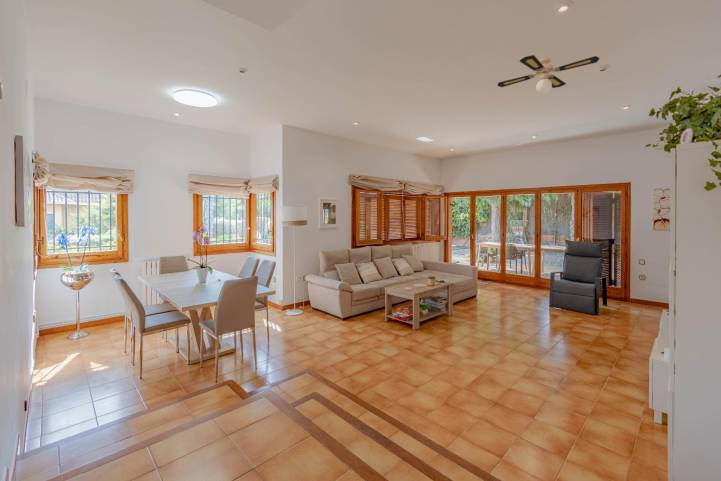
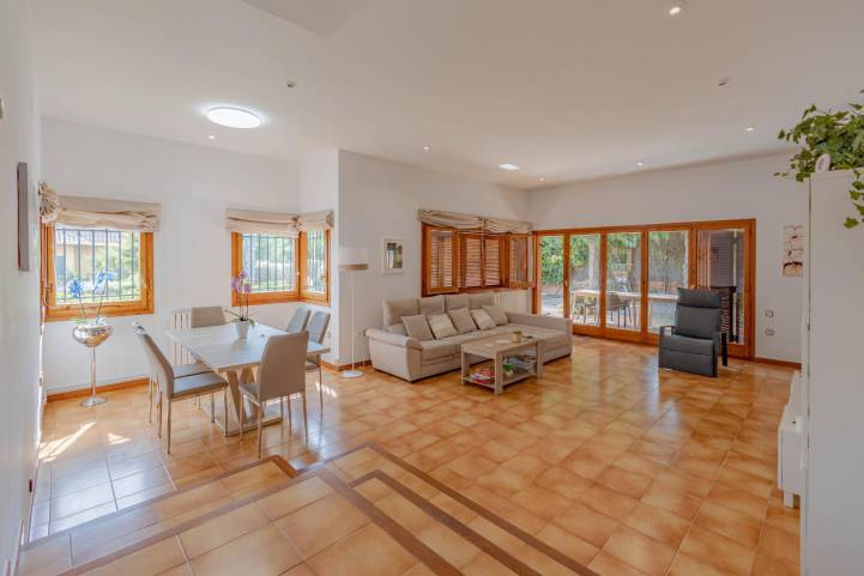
- ceiling fan (544, 76)
